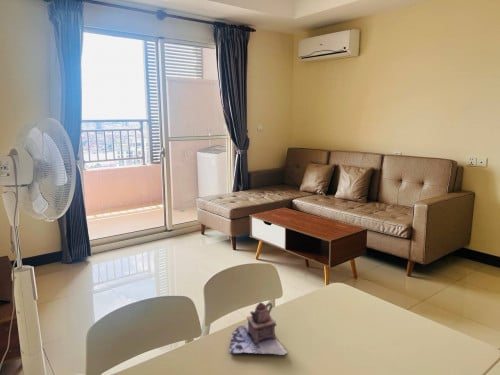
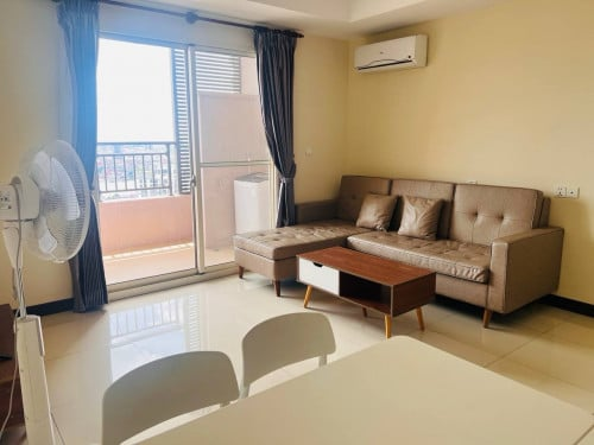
- teapot (258, 320)
